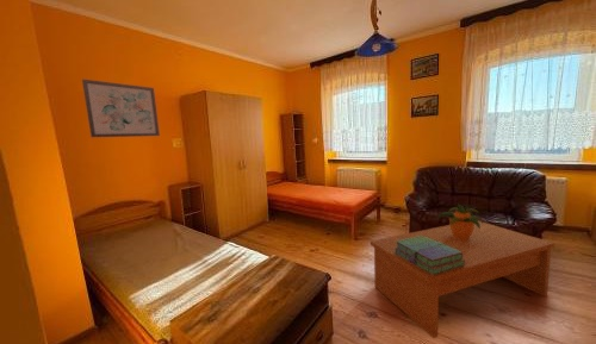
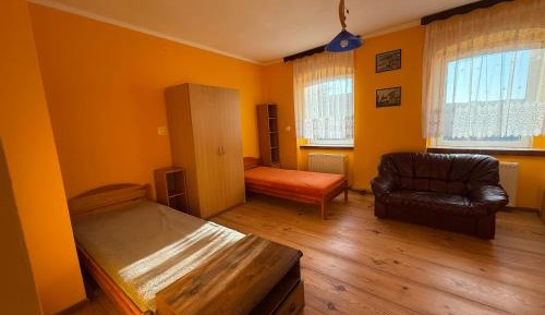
- potted plant (462, 220)
- wall art (124, 111)
- stack of books (427, 251)
- coffee table (457, 268)
